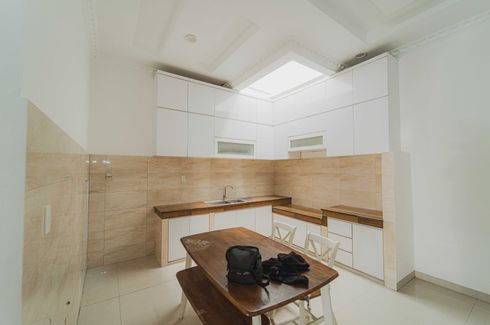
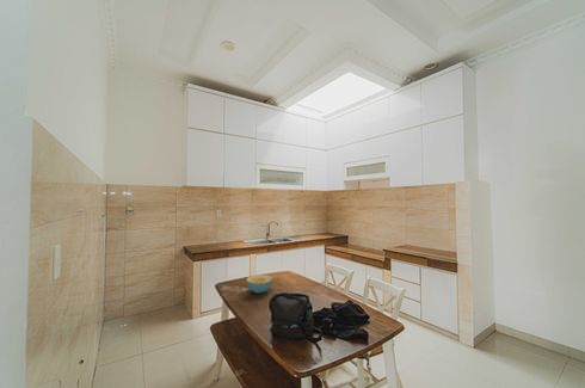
+ cereal bowl (259, 284)
